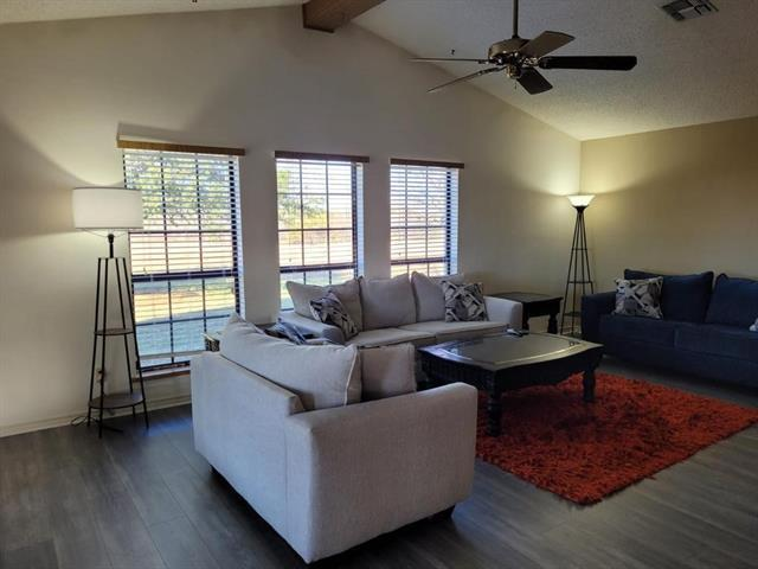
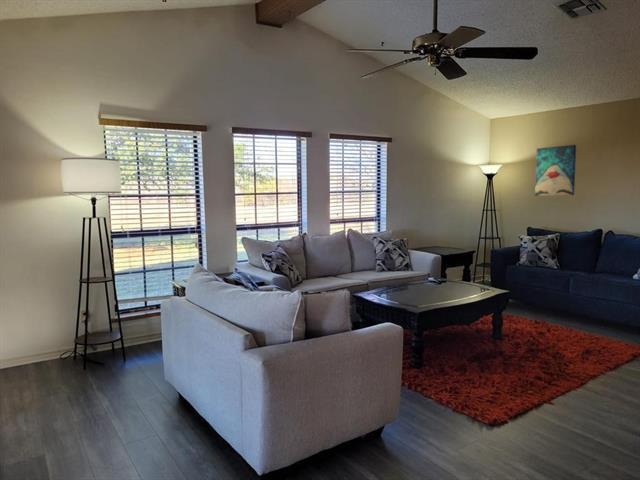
+ wall art (554, 171)
